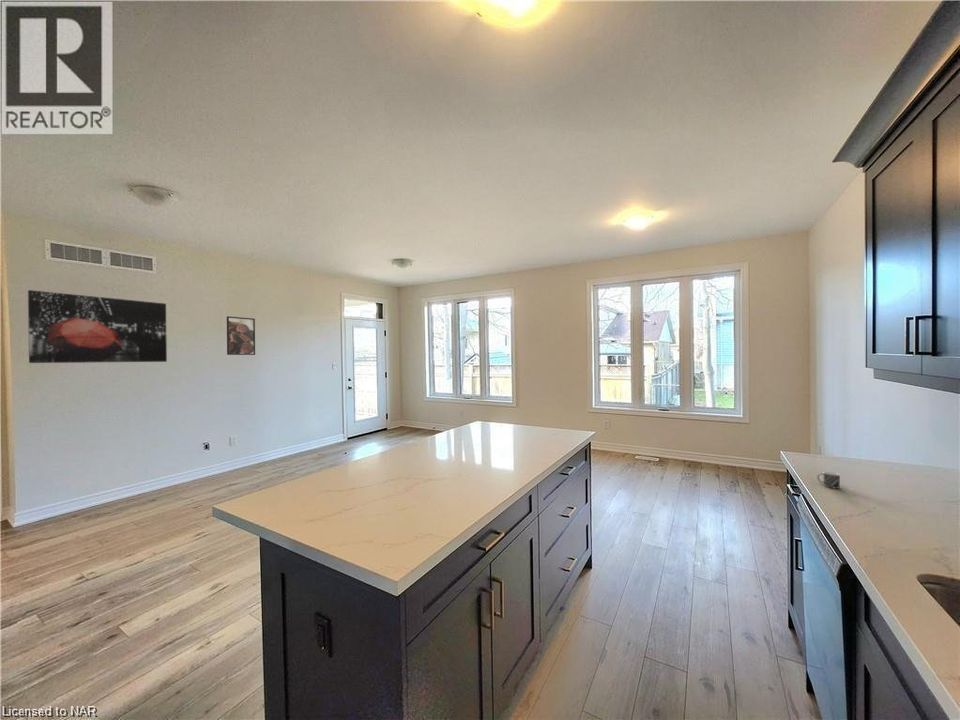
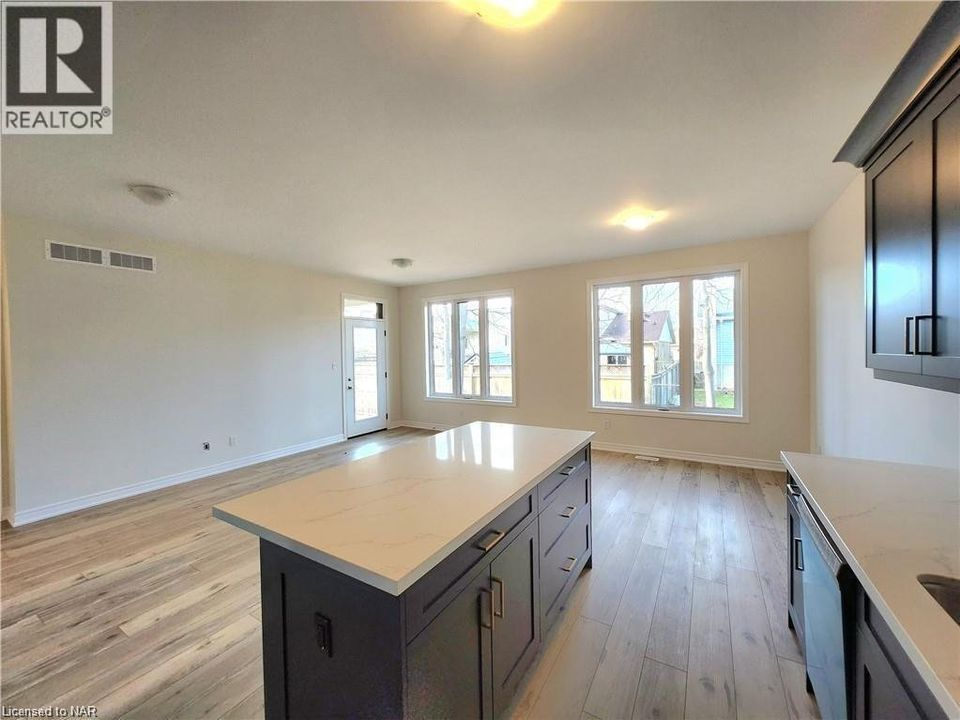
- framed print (241, 336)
- wall art (105, 330)
- mug (839, 481)
